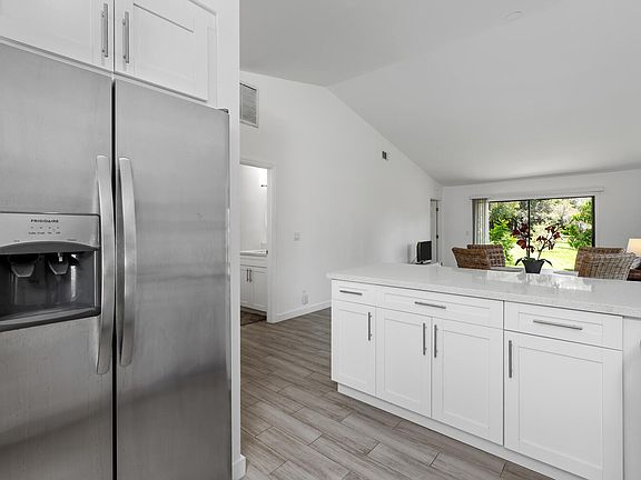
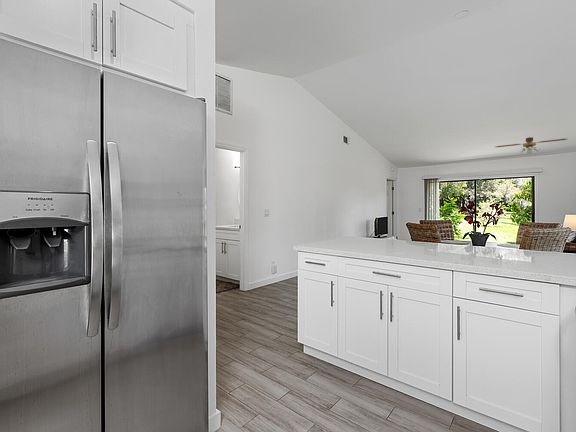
+ ceiling fan (529, 145)
